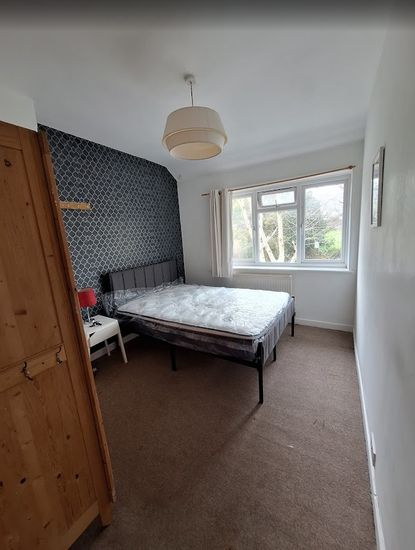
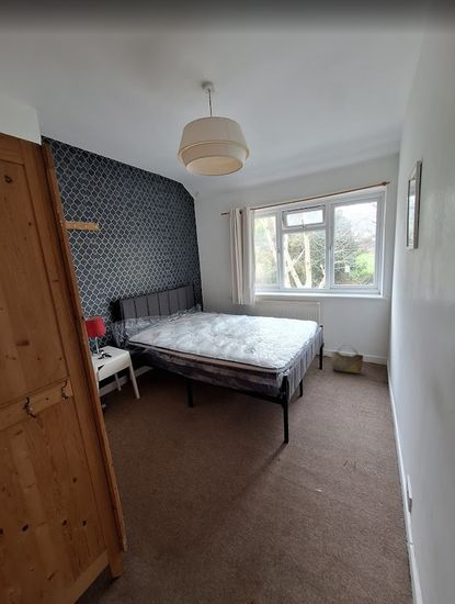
+ basket (346, 358)
